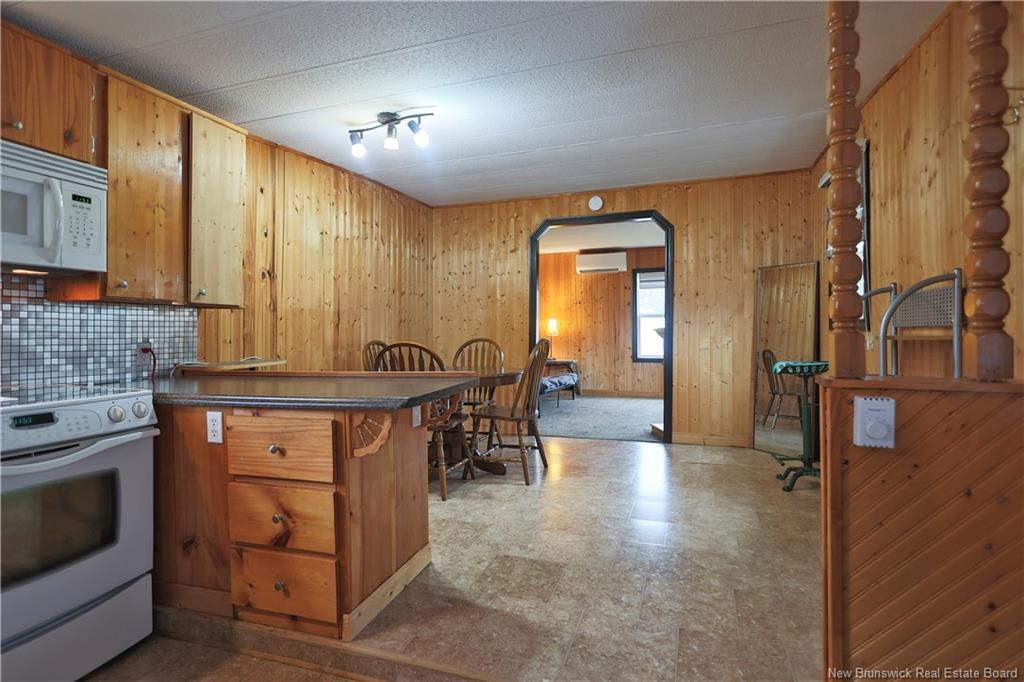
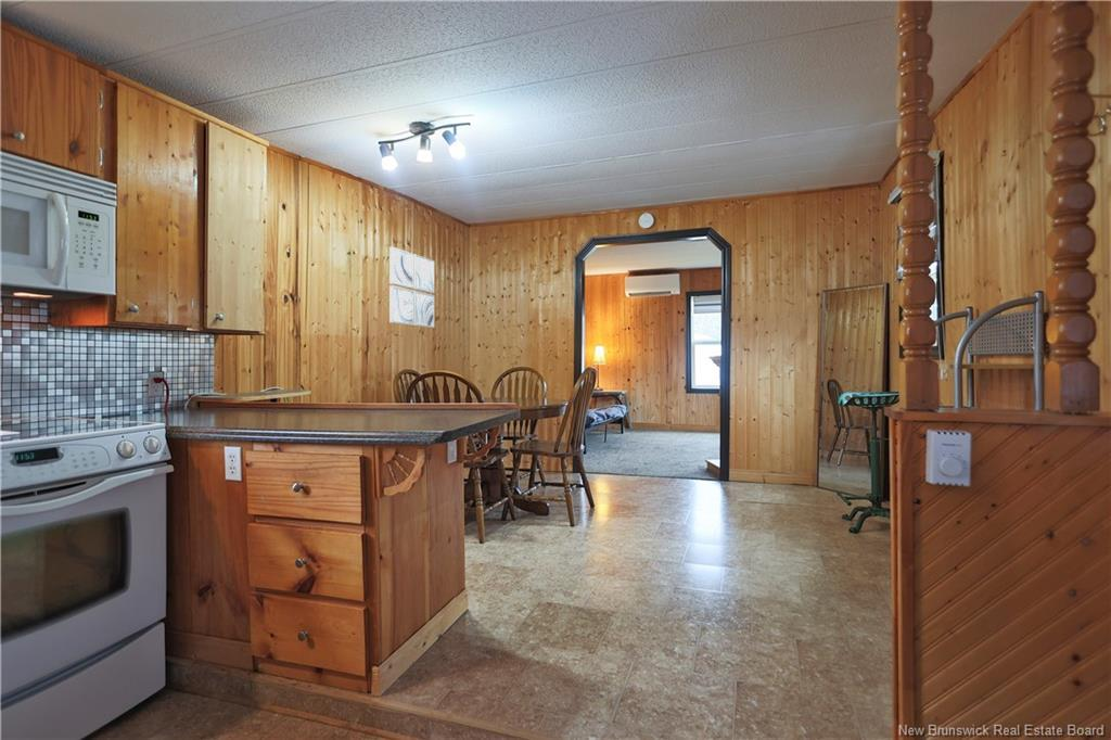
+ wall art (413, 289)
